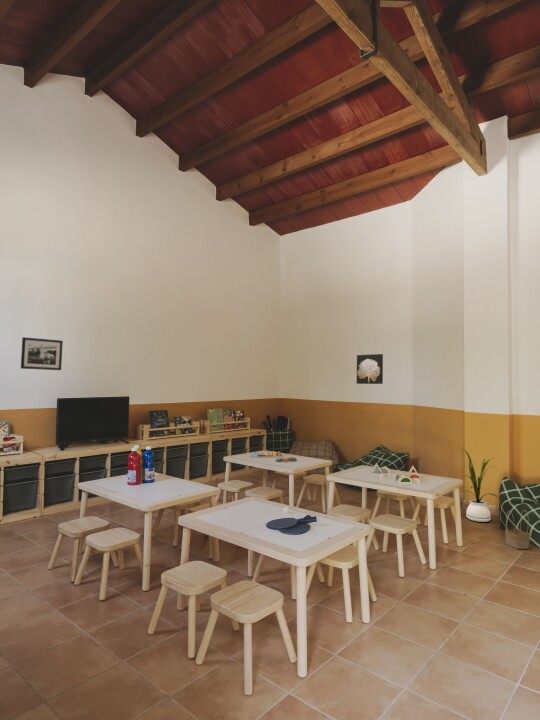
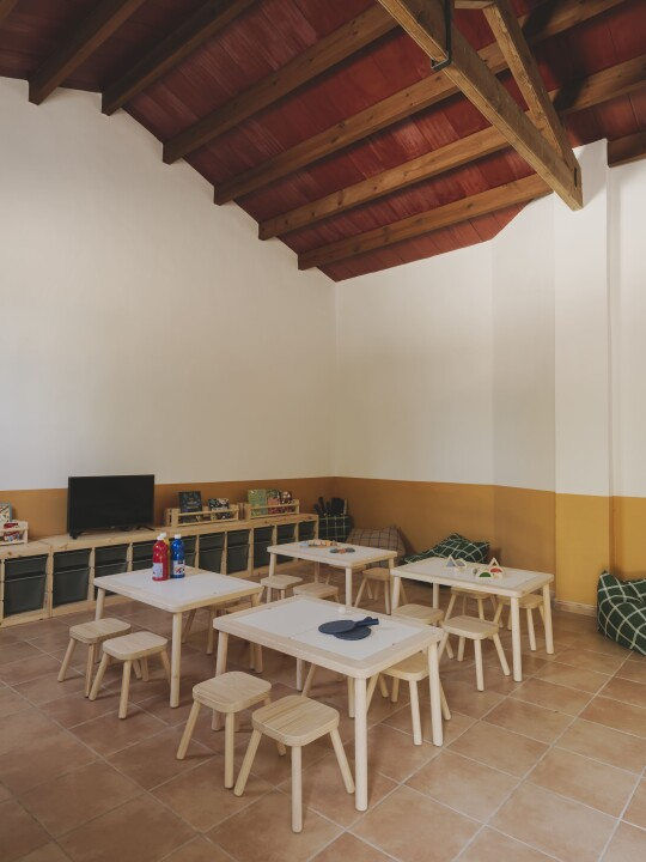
- wall art (369, 369)
- picture frame (42, 354)
- basket (517, 529)
- house plant (476, 483)
